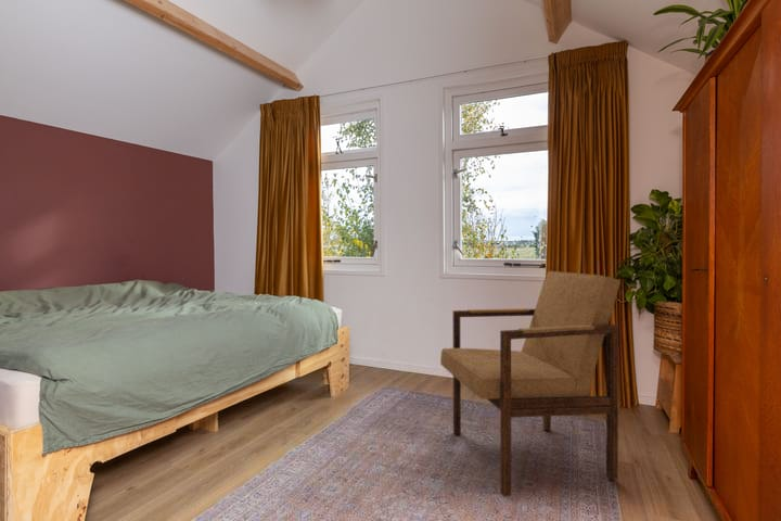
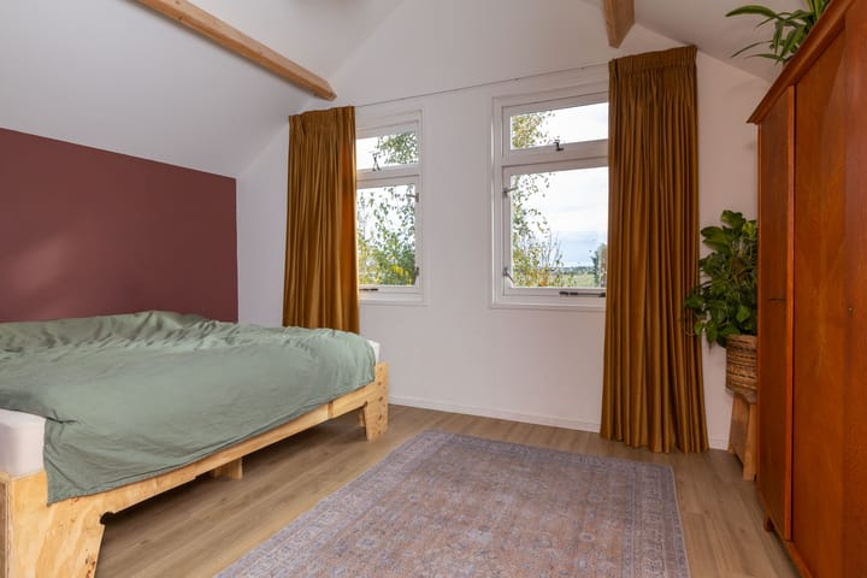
- armchair (523, 365)
